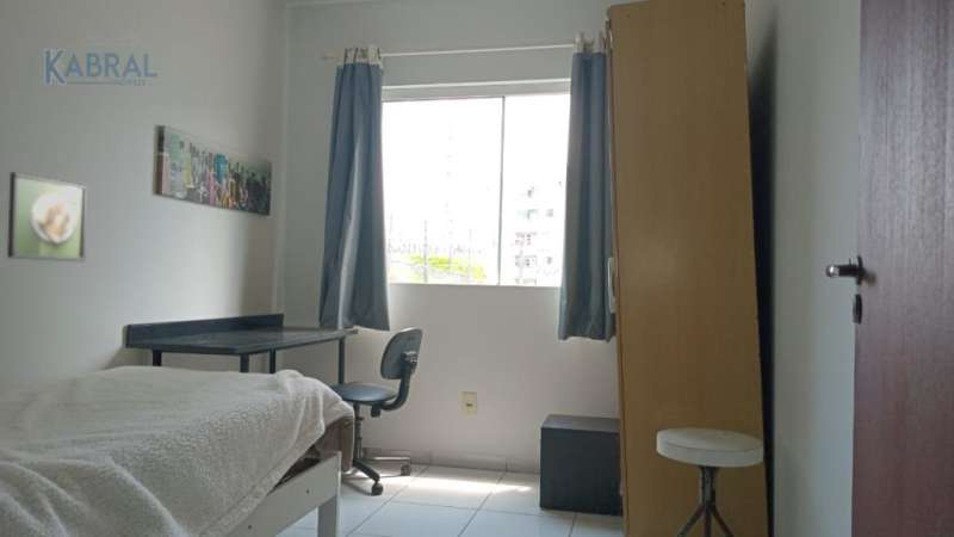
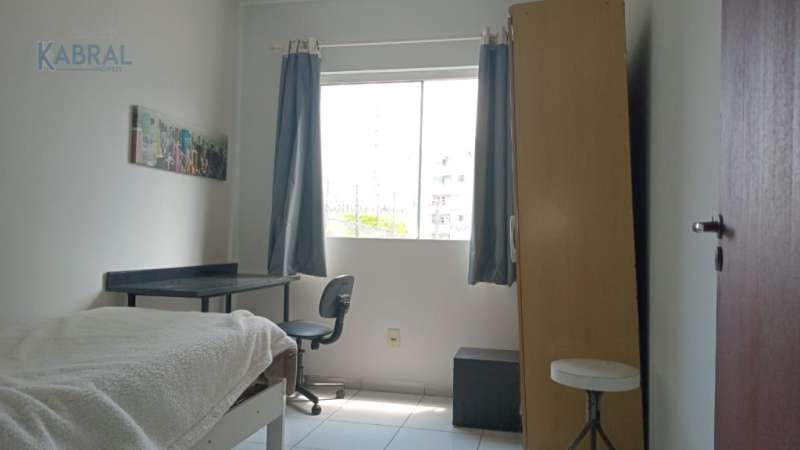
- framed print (49, 218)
